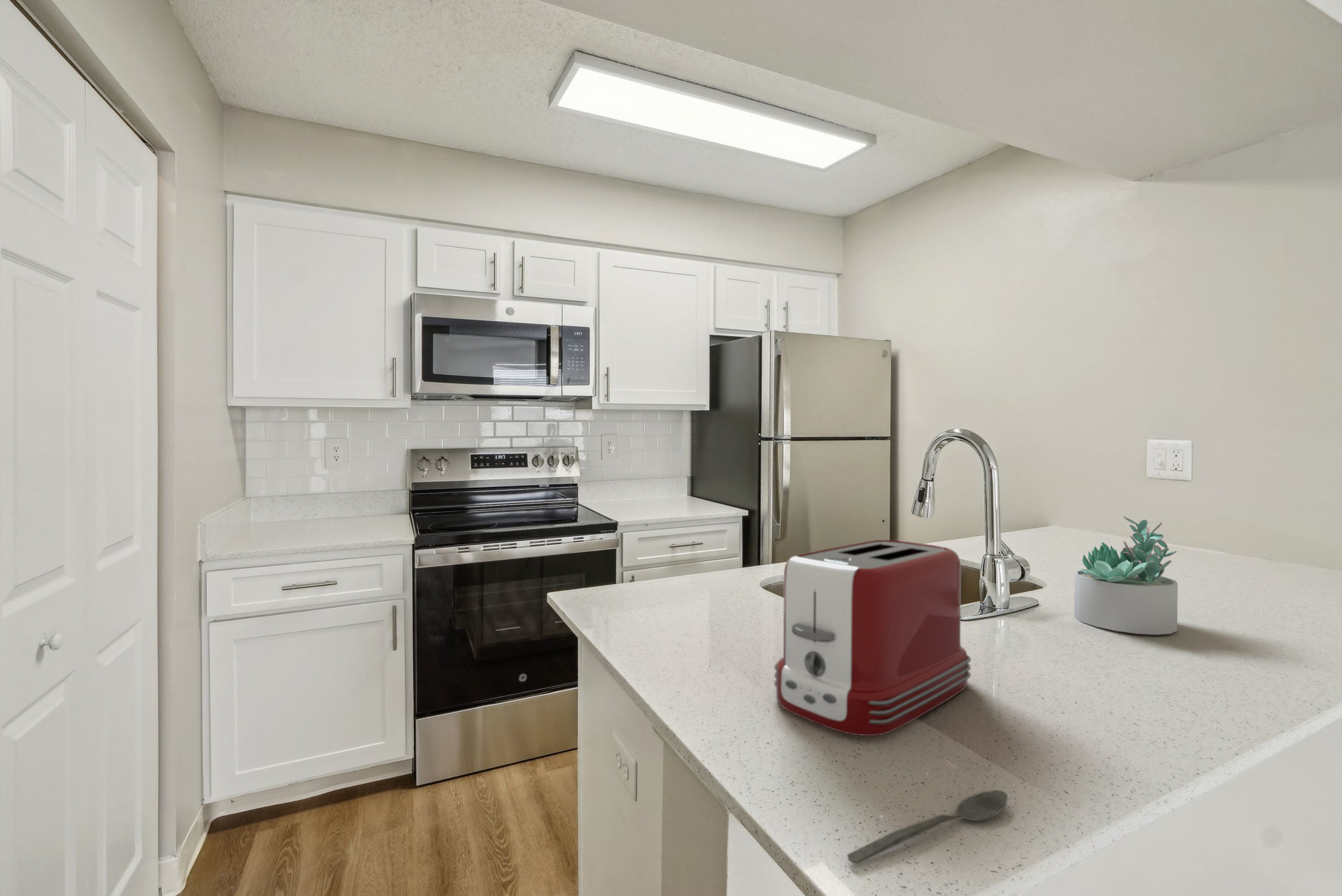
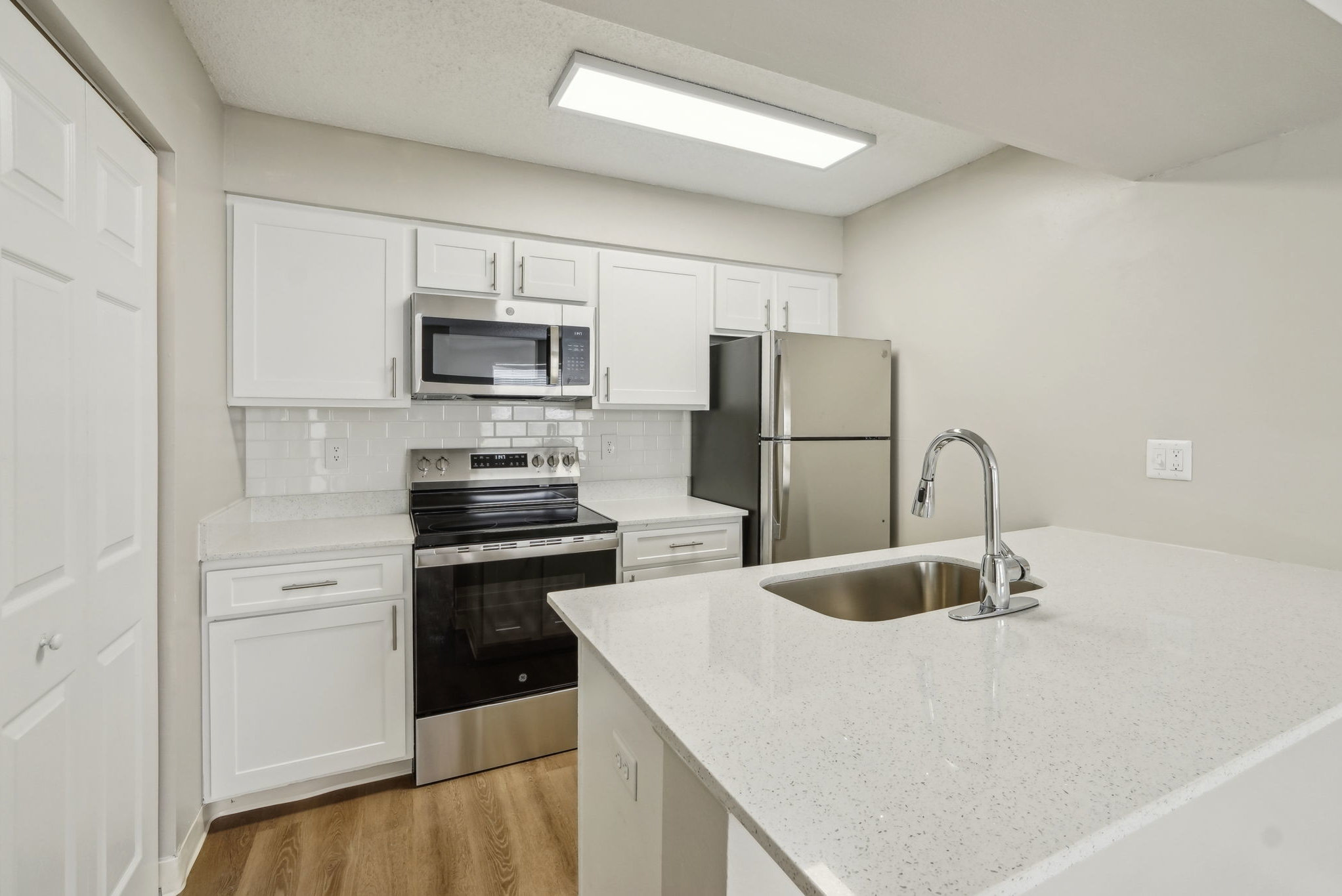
- succulent plant (1121, 569)
- spoon (932, 824)
- toaster (875, 621)
